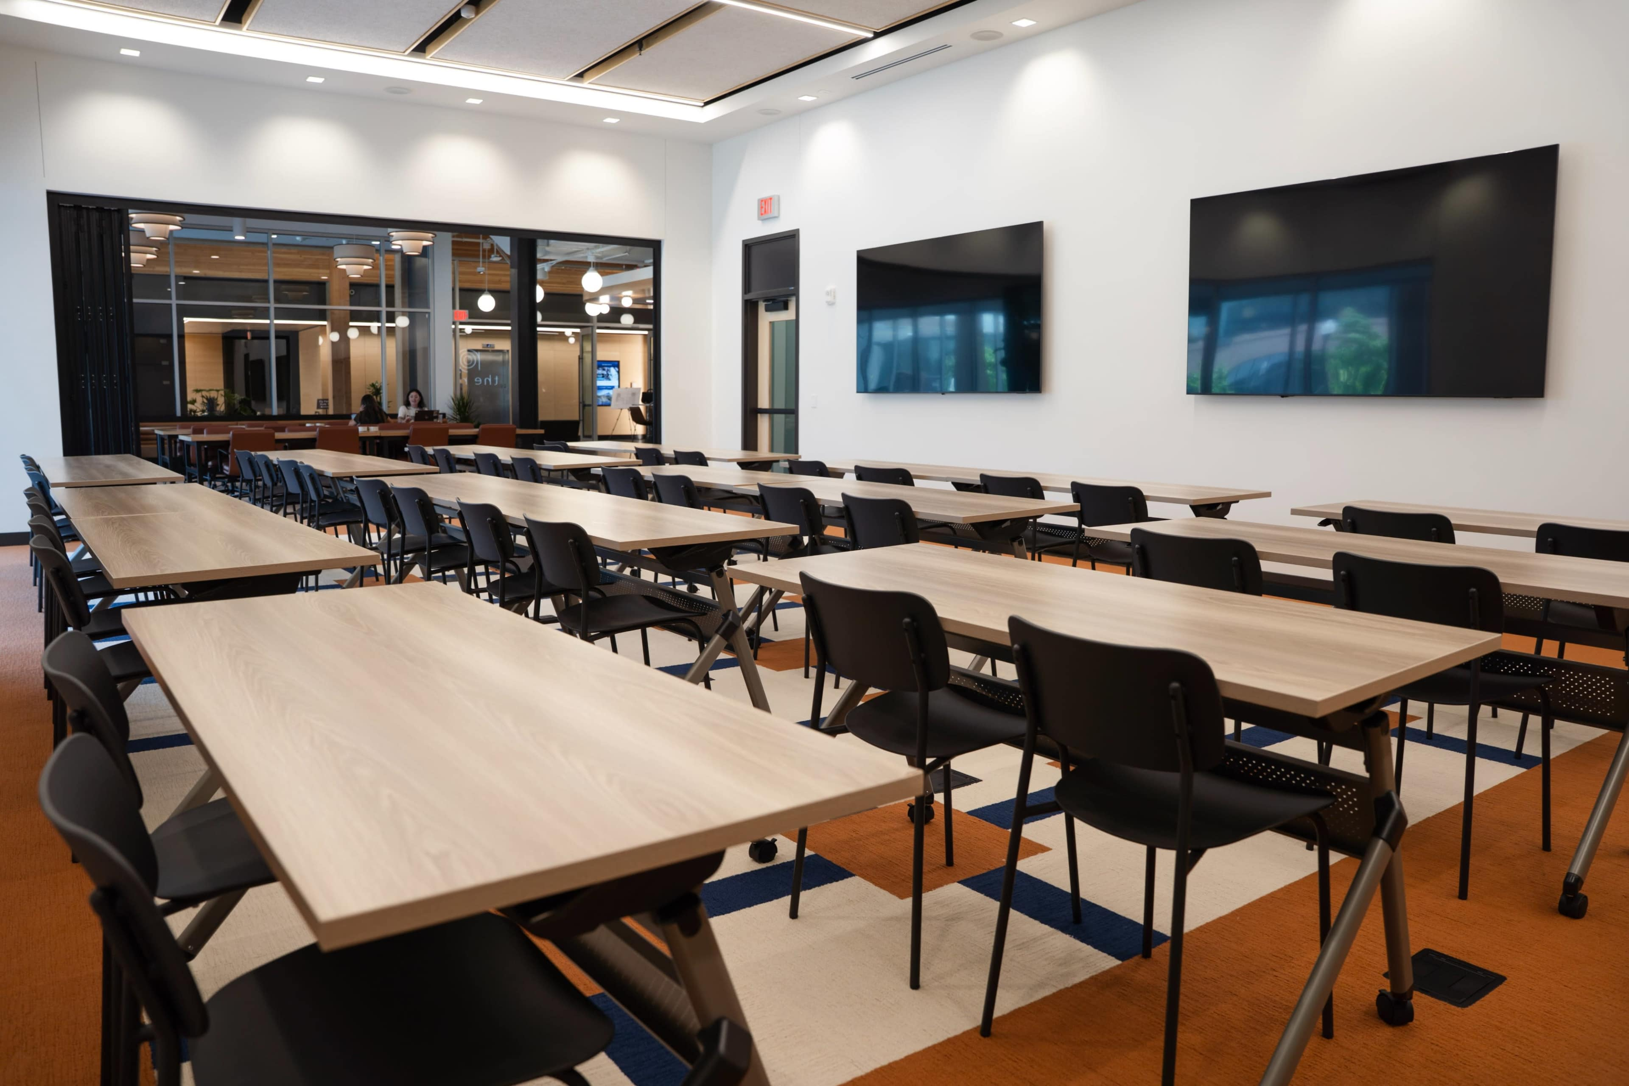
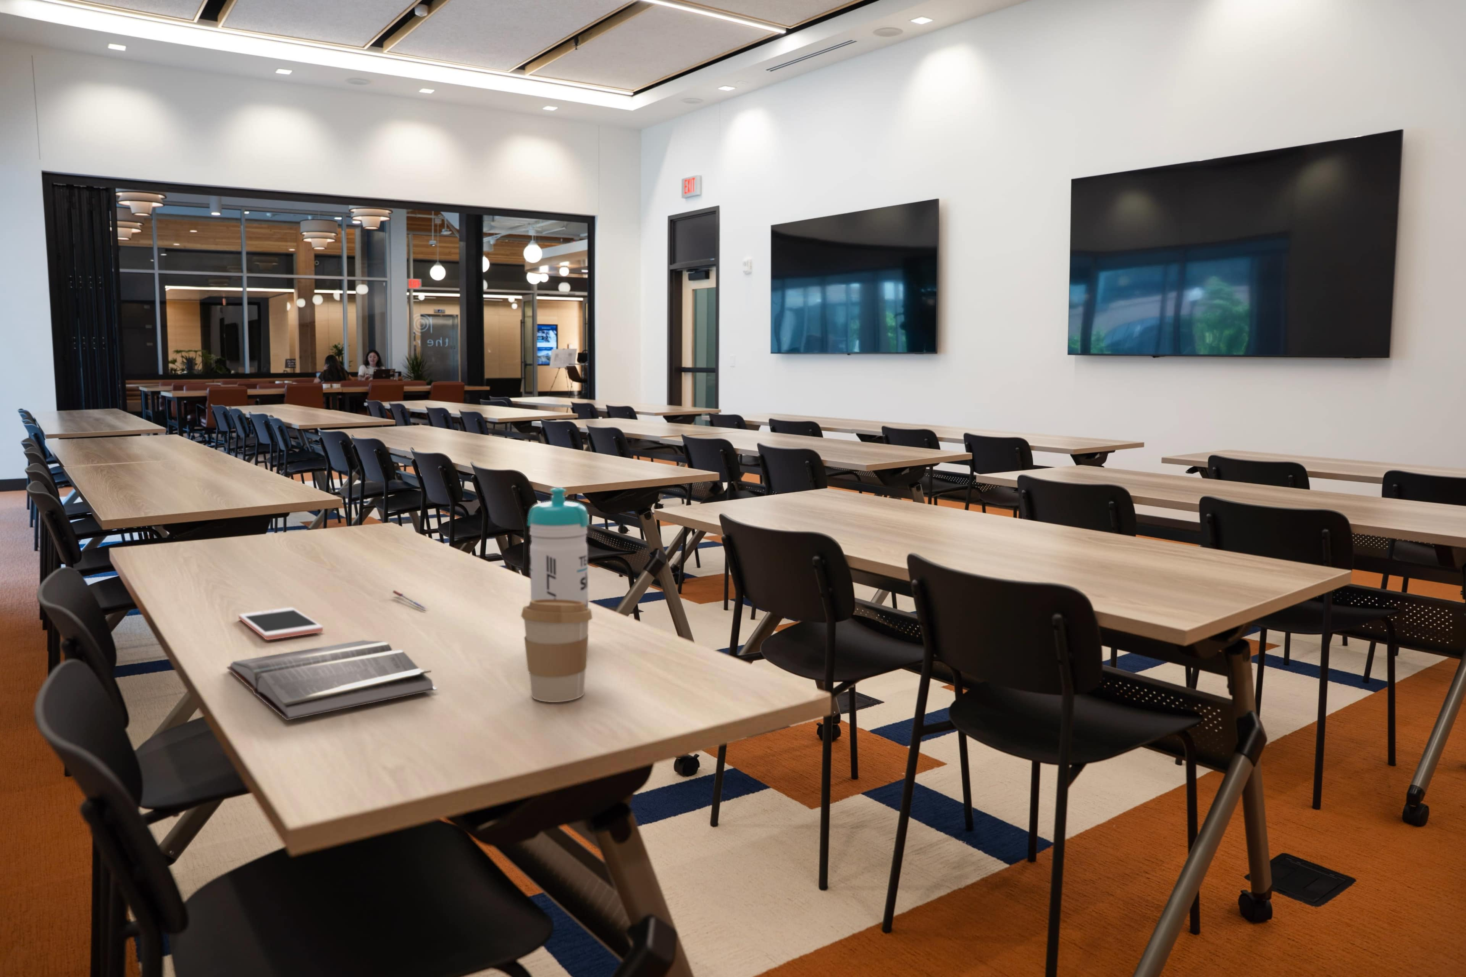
+ coffee cup (557, 647)
+ pen (409, 600)
+ cell phone (280, 623)
+ hardback book (328, 668)
+ water bottle (558, 568)
